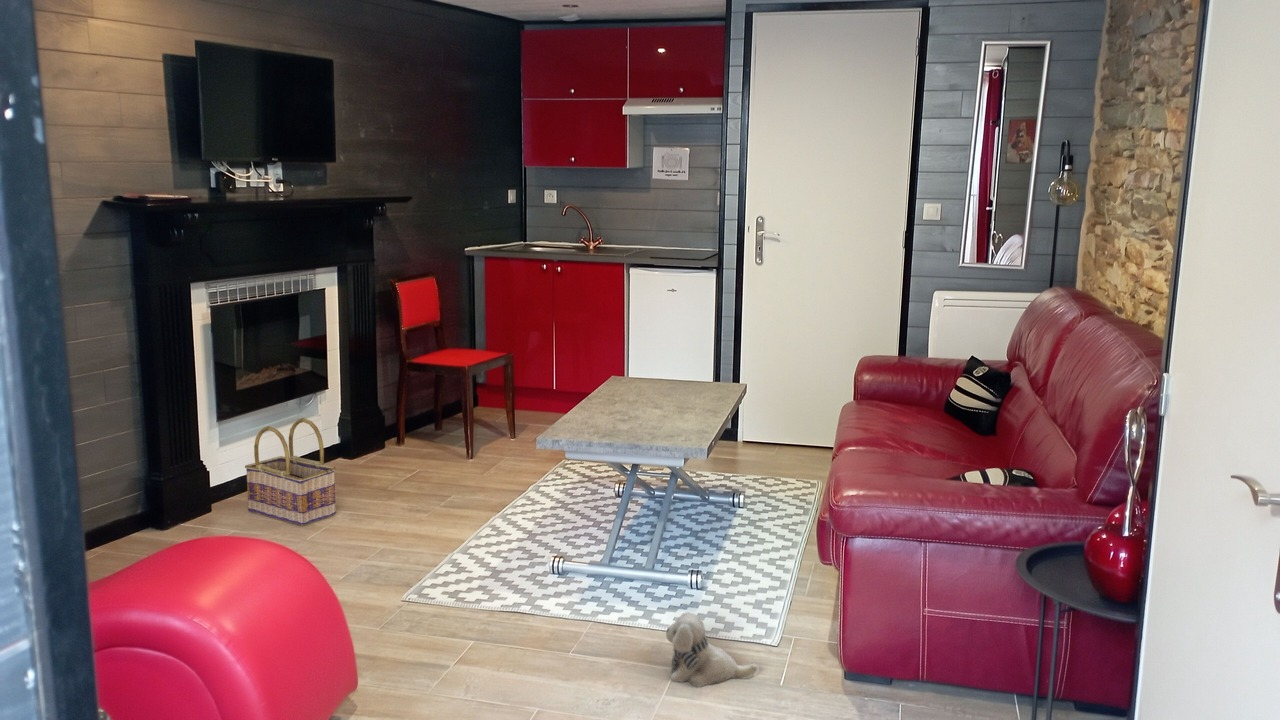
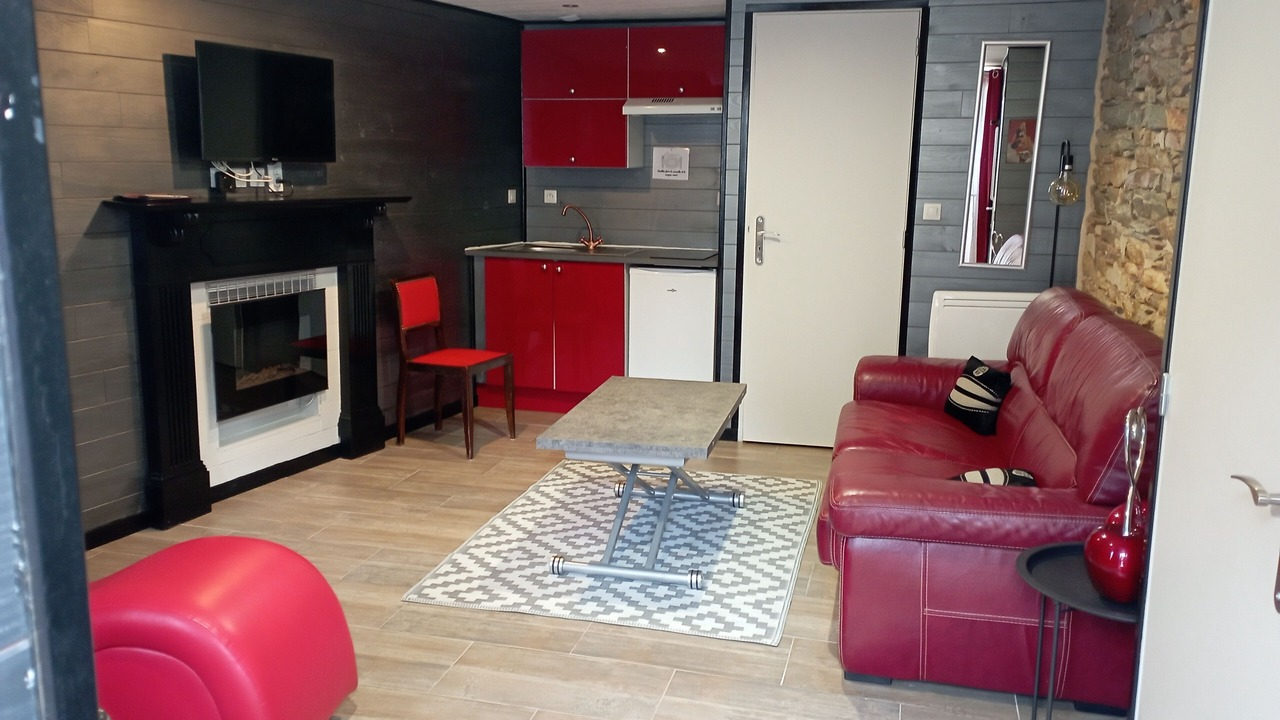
- basket (290, 468)
- plush toy (710, 648)
